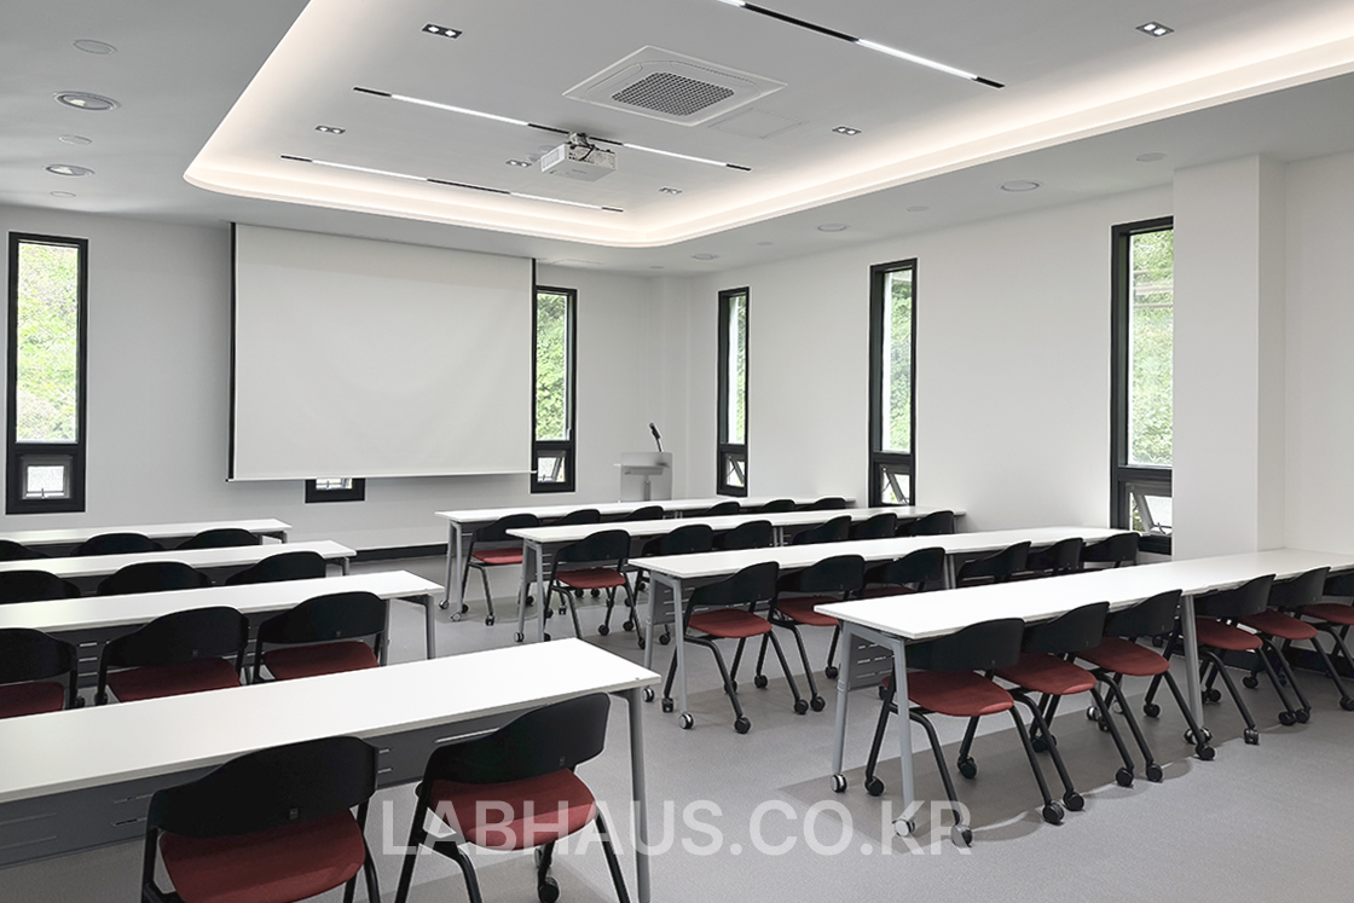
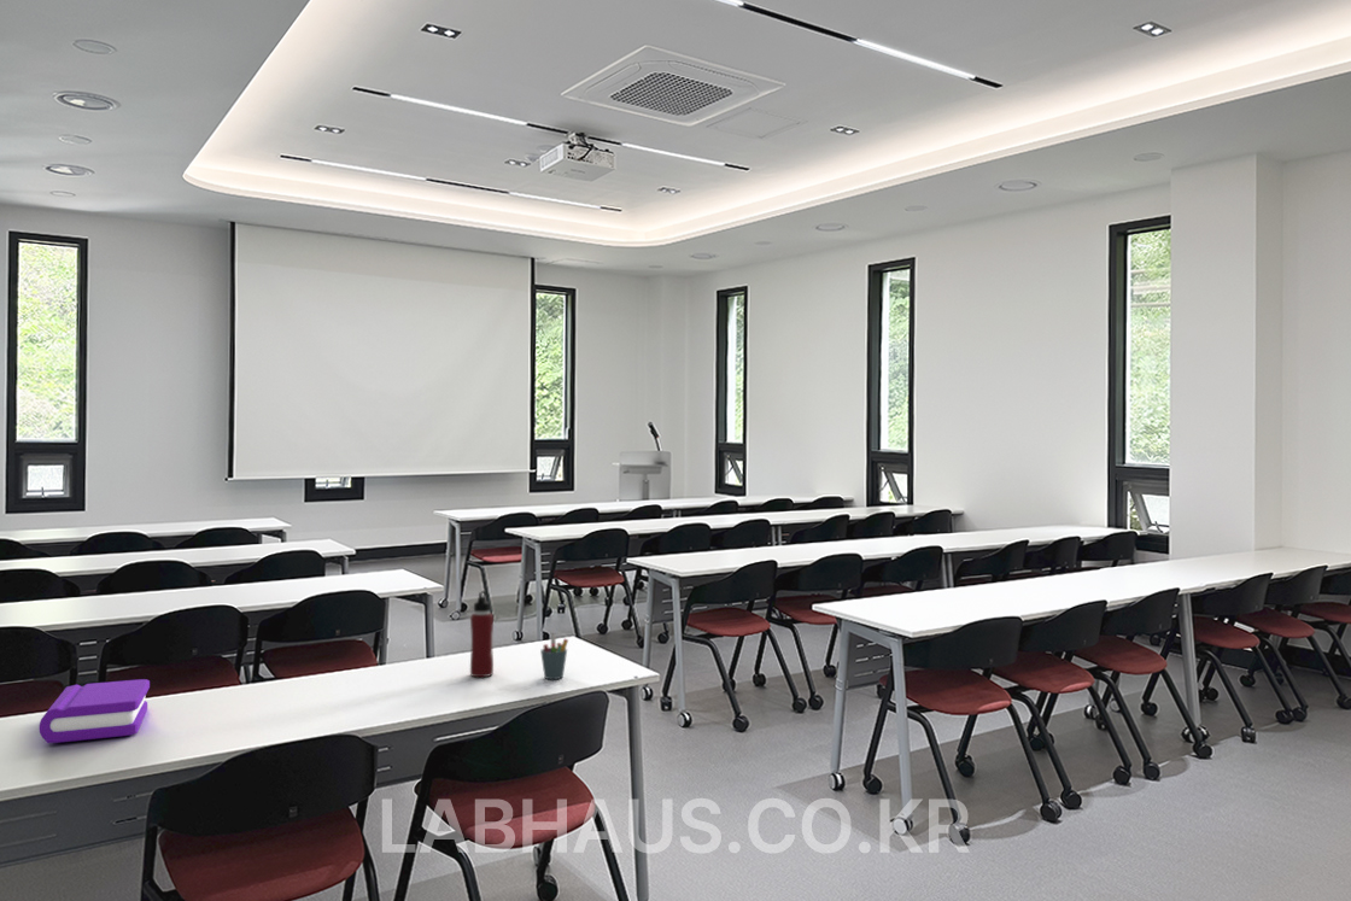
+ book (96, 709)
+ pen holder (554, 656)
+ water bottle (481, 632)
